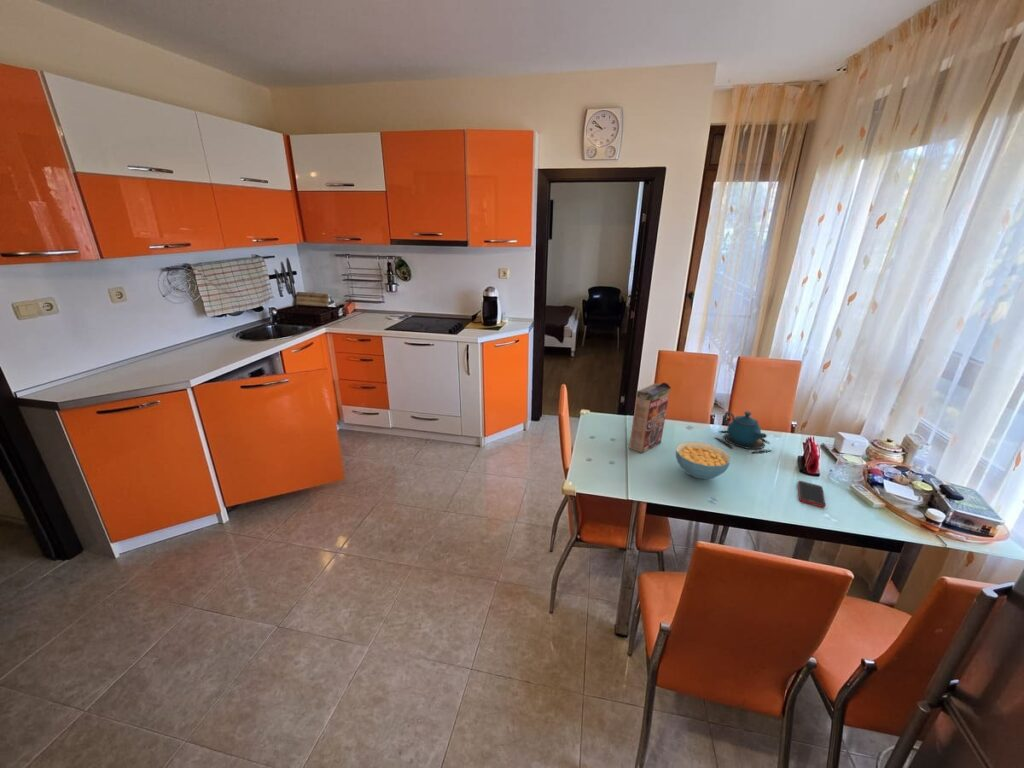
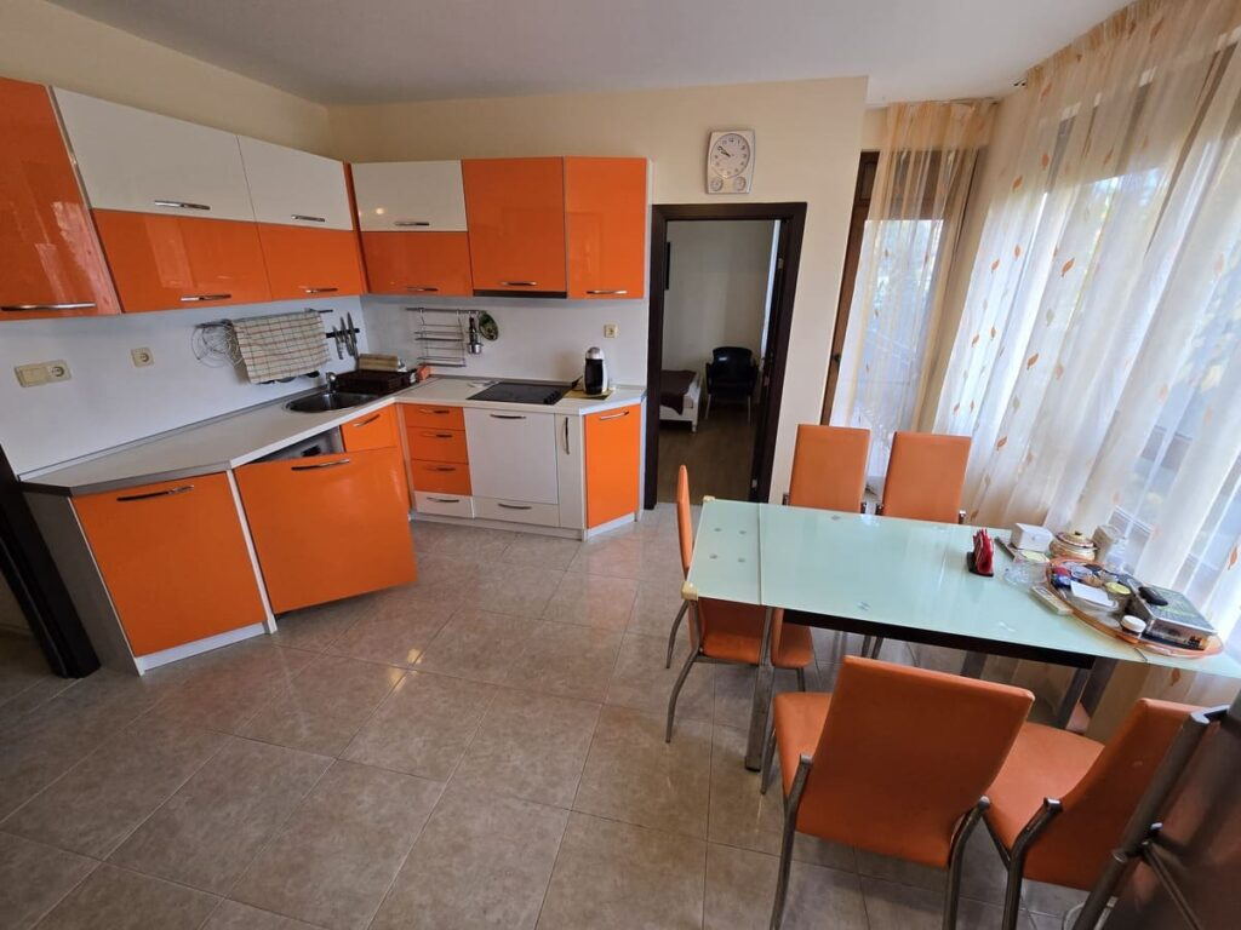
- cereal box (649, 415)
- cell phone (811, 493)
- teapot (745, 426)
- cereal bowl (700, 464)
